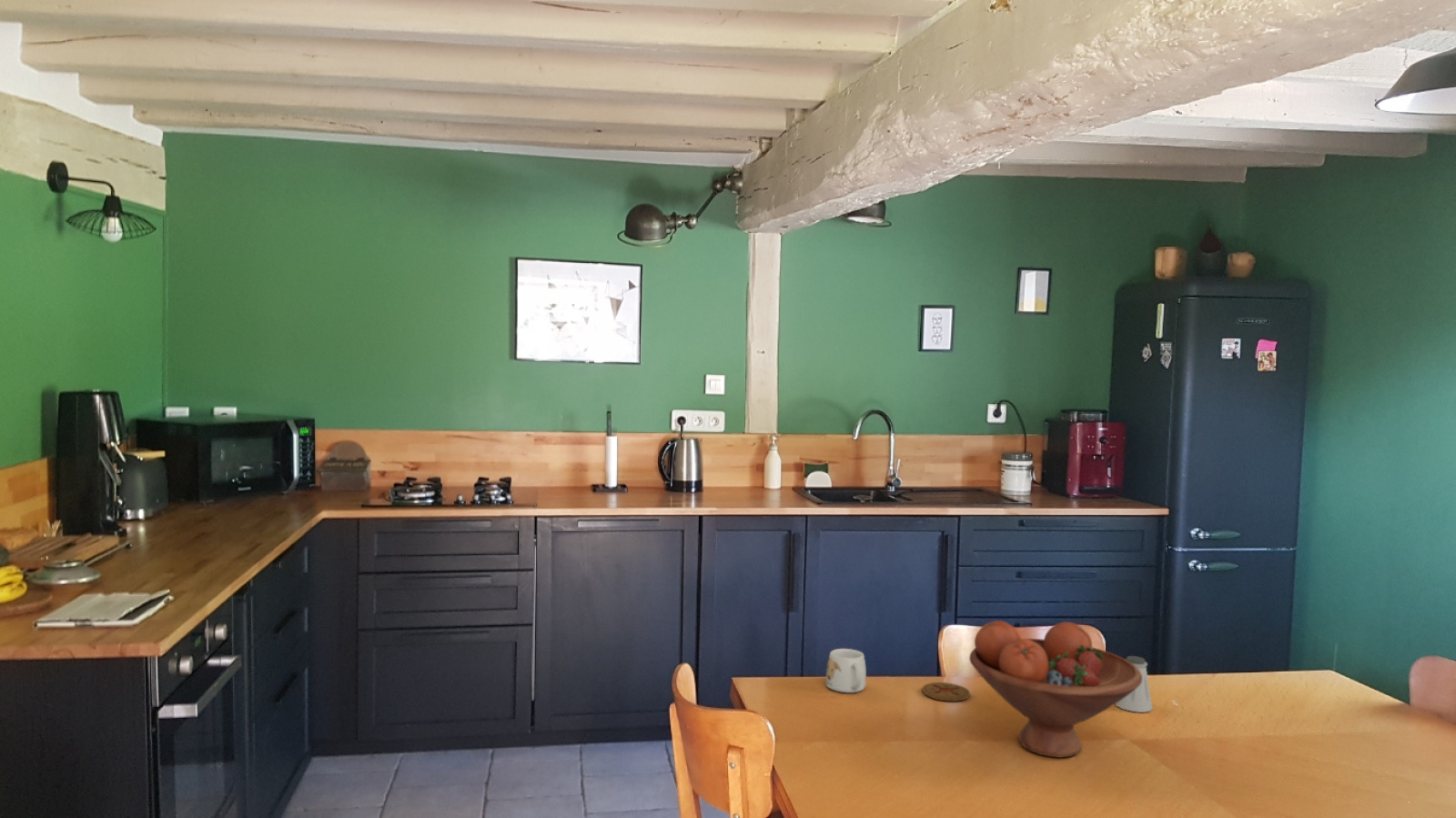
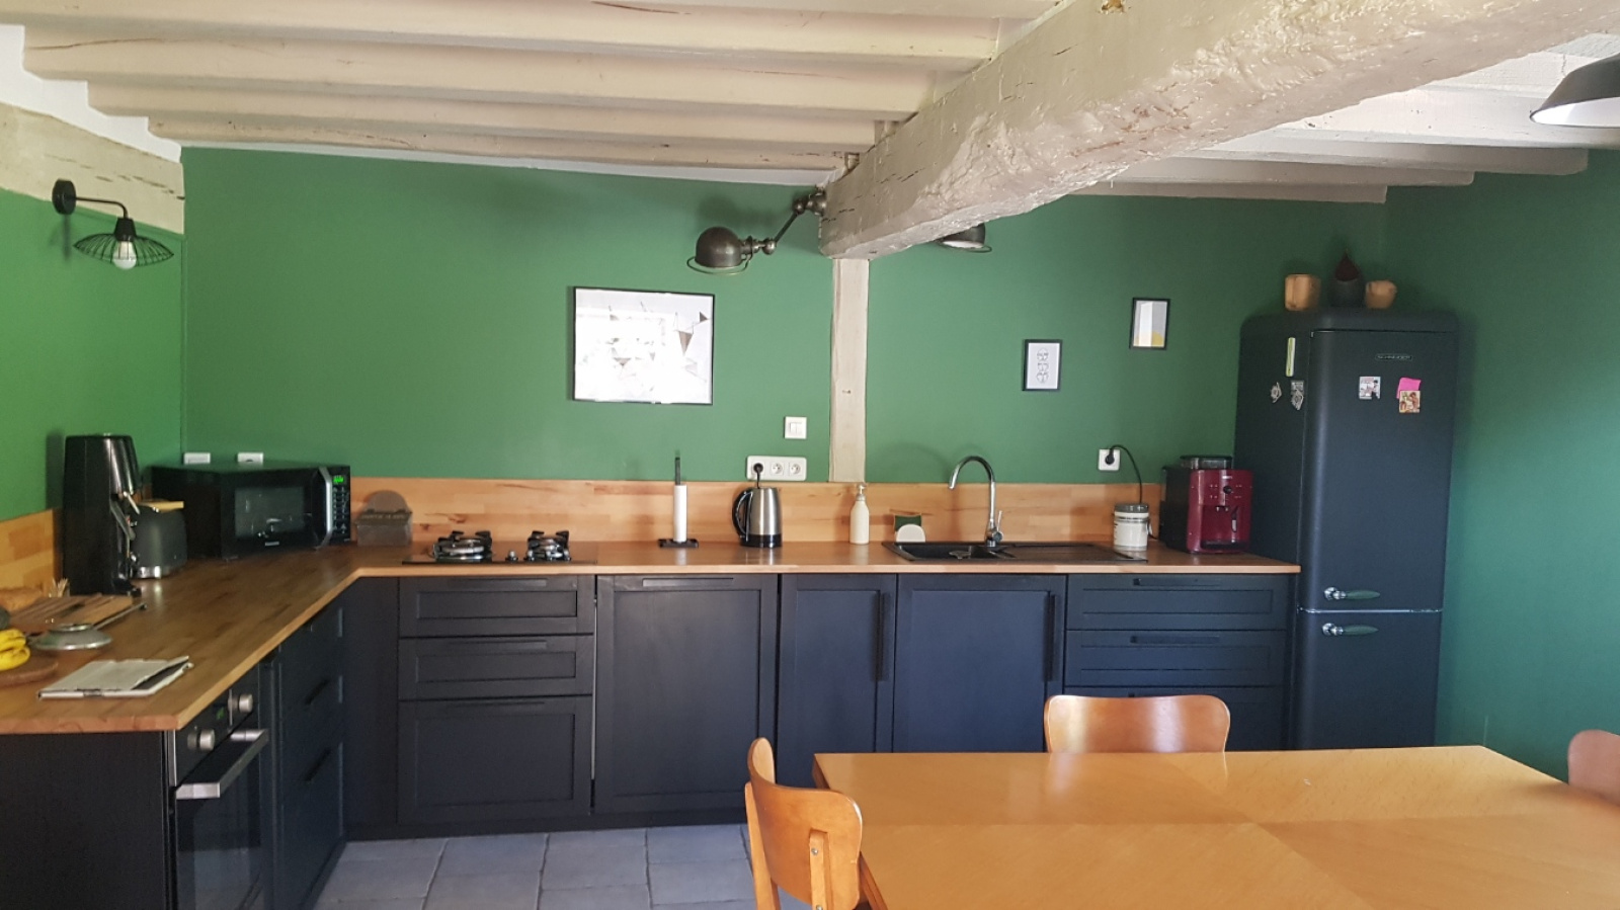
- mug (849, 672)
- coaster (945, 692)
- saltshaker (1138, 686)
- fruit bowl (1052, 688)
